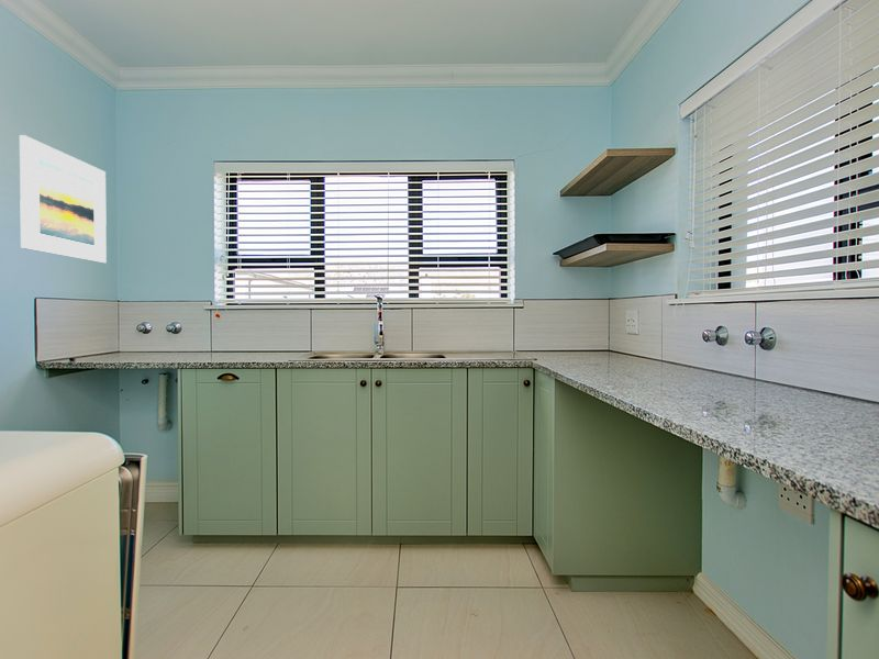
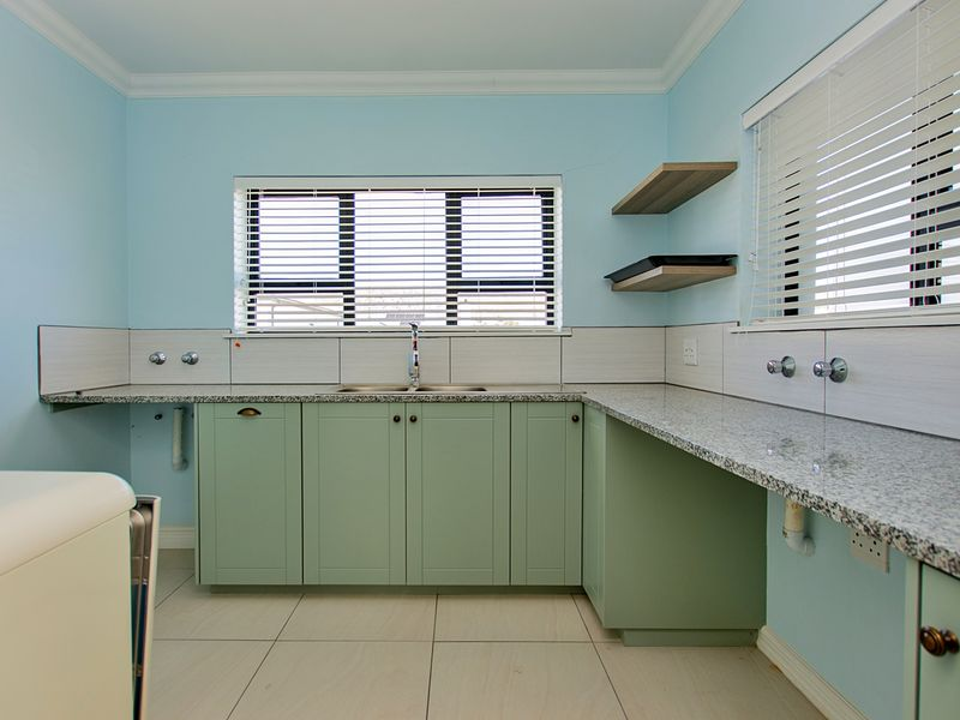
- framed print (67, 205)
